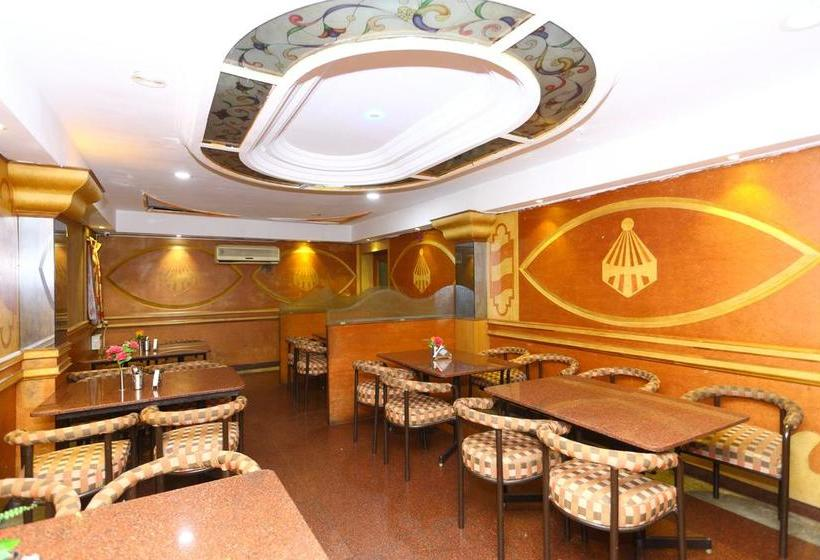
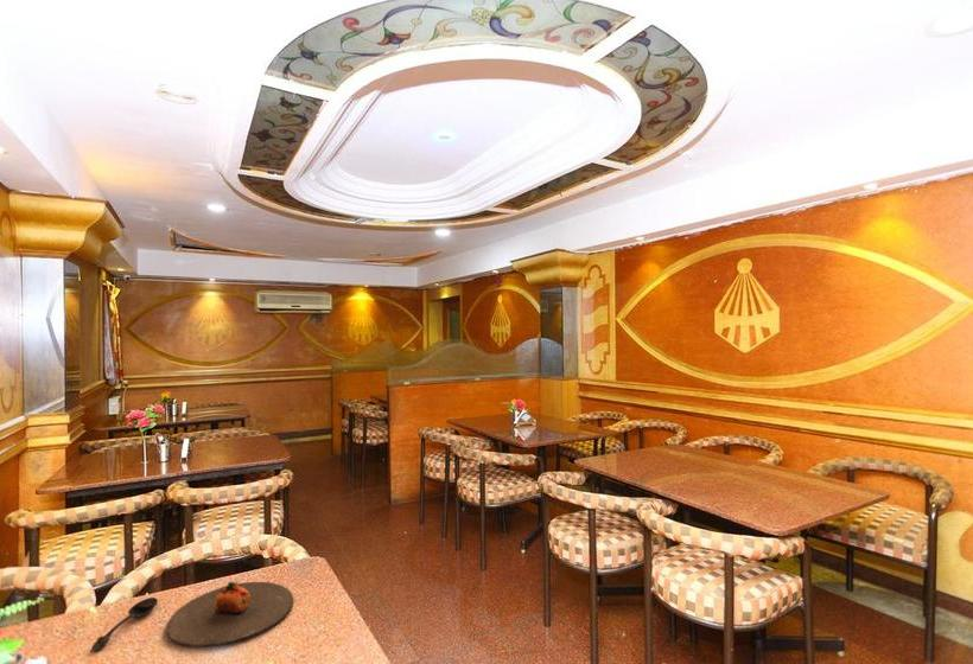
+ plate (233, 596)
+ spoon (123, 621)
